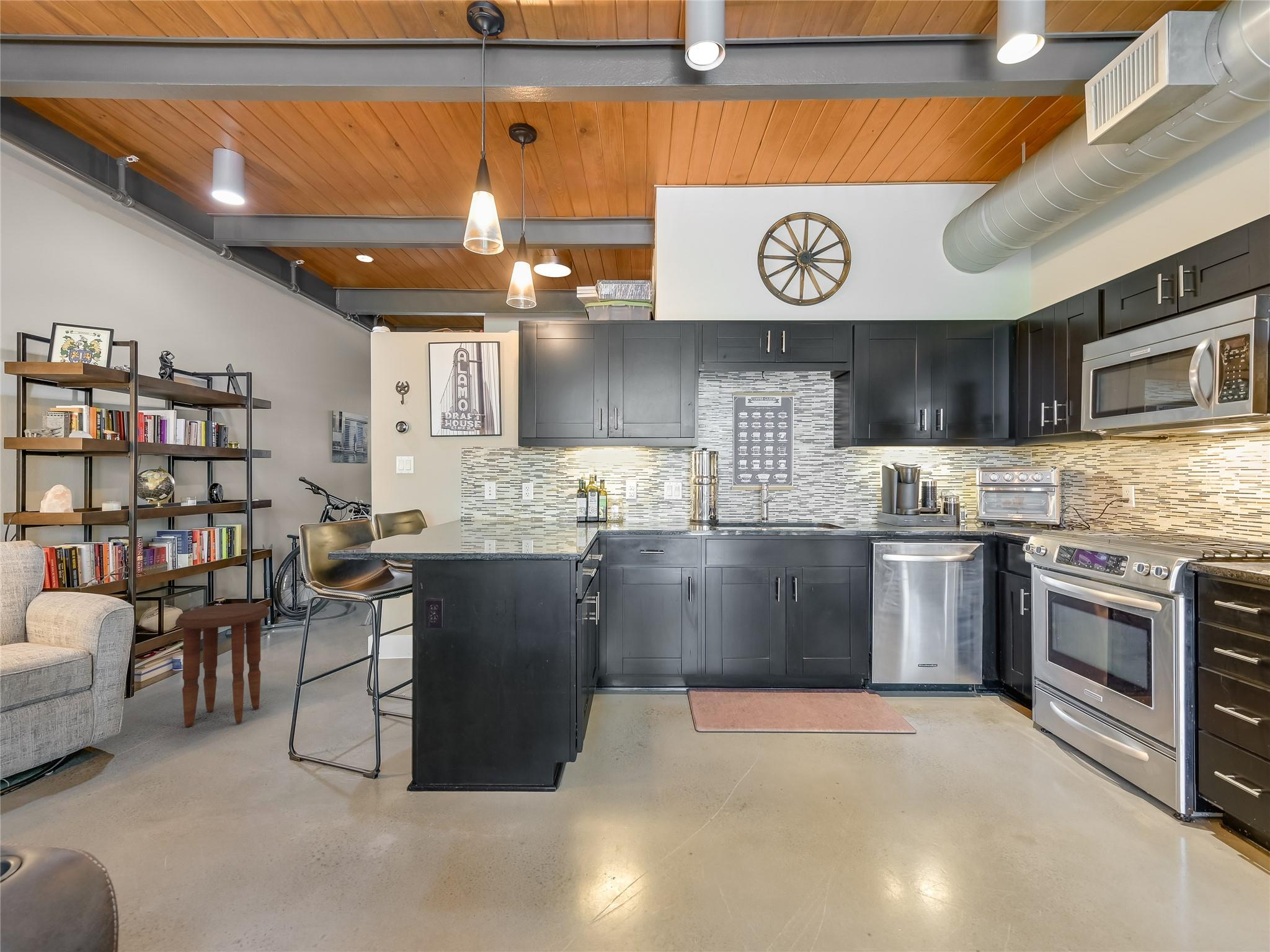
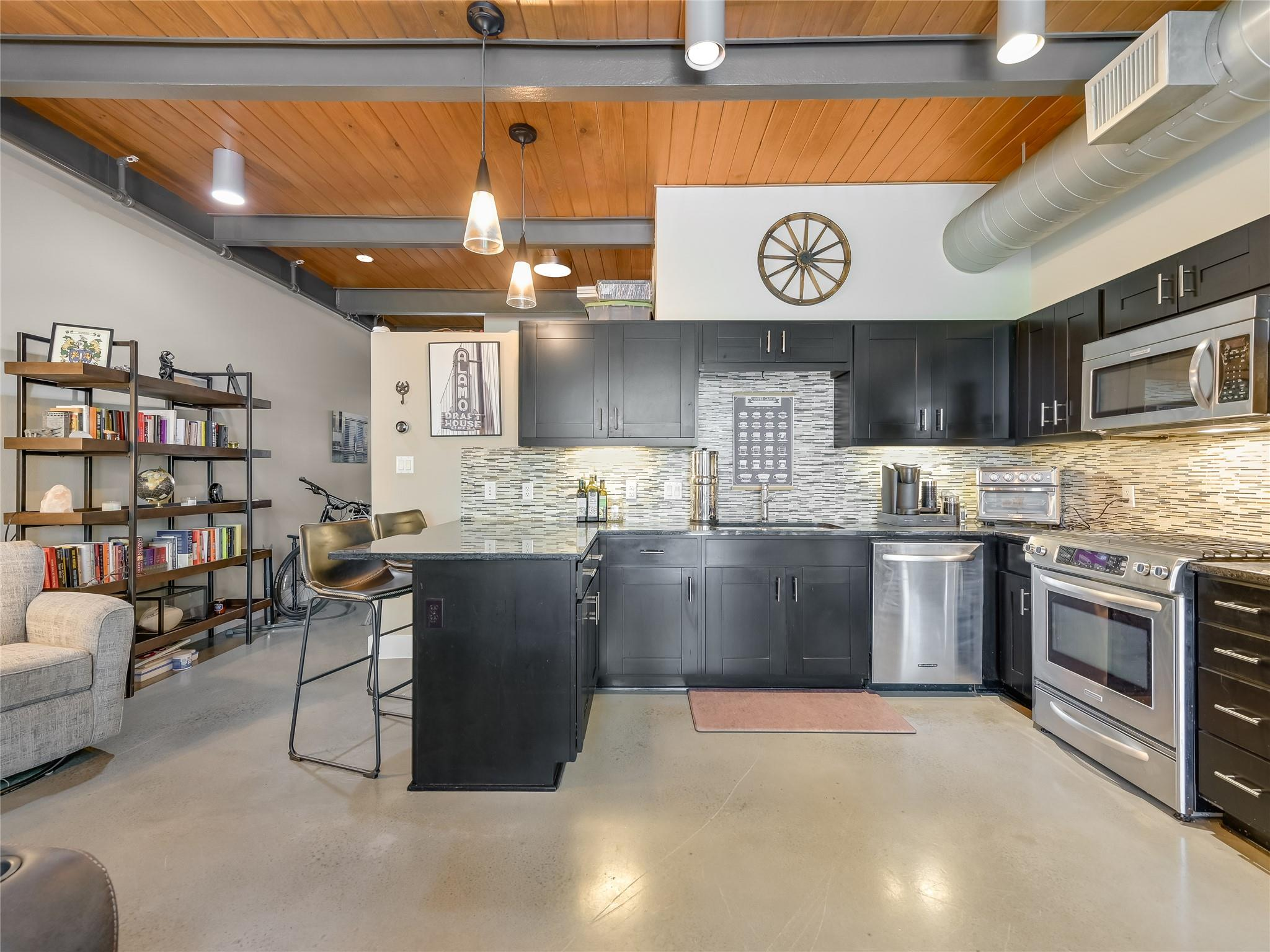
- side table (216, 663)
